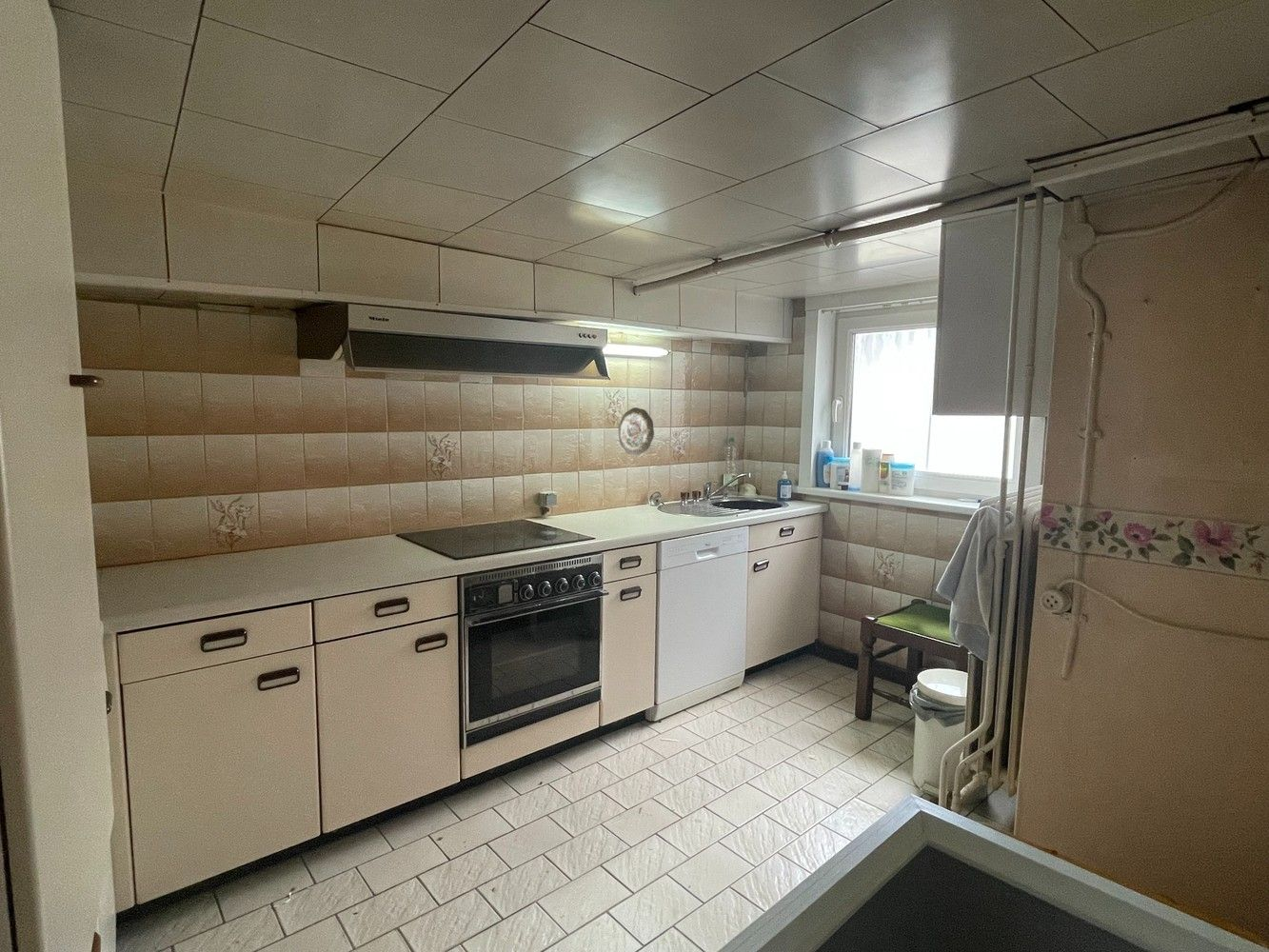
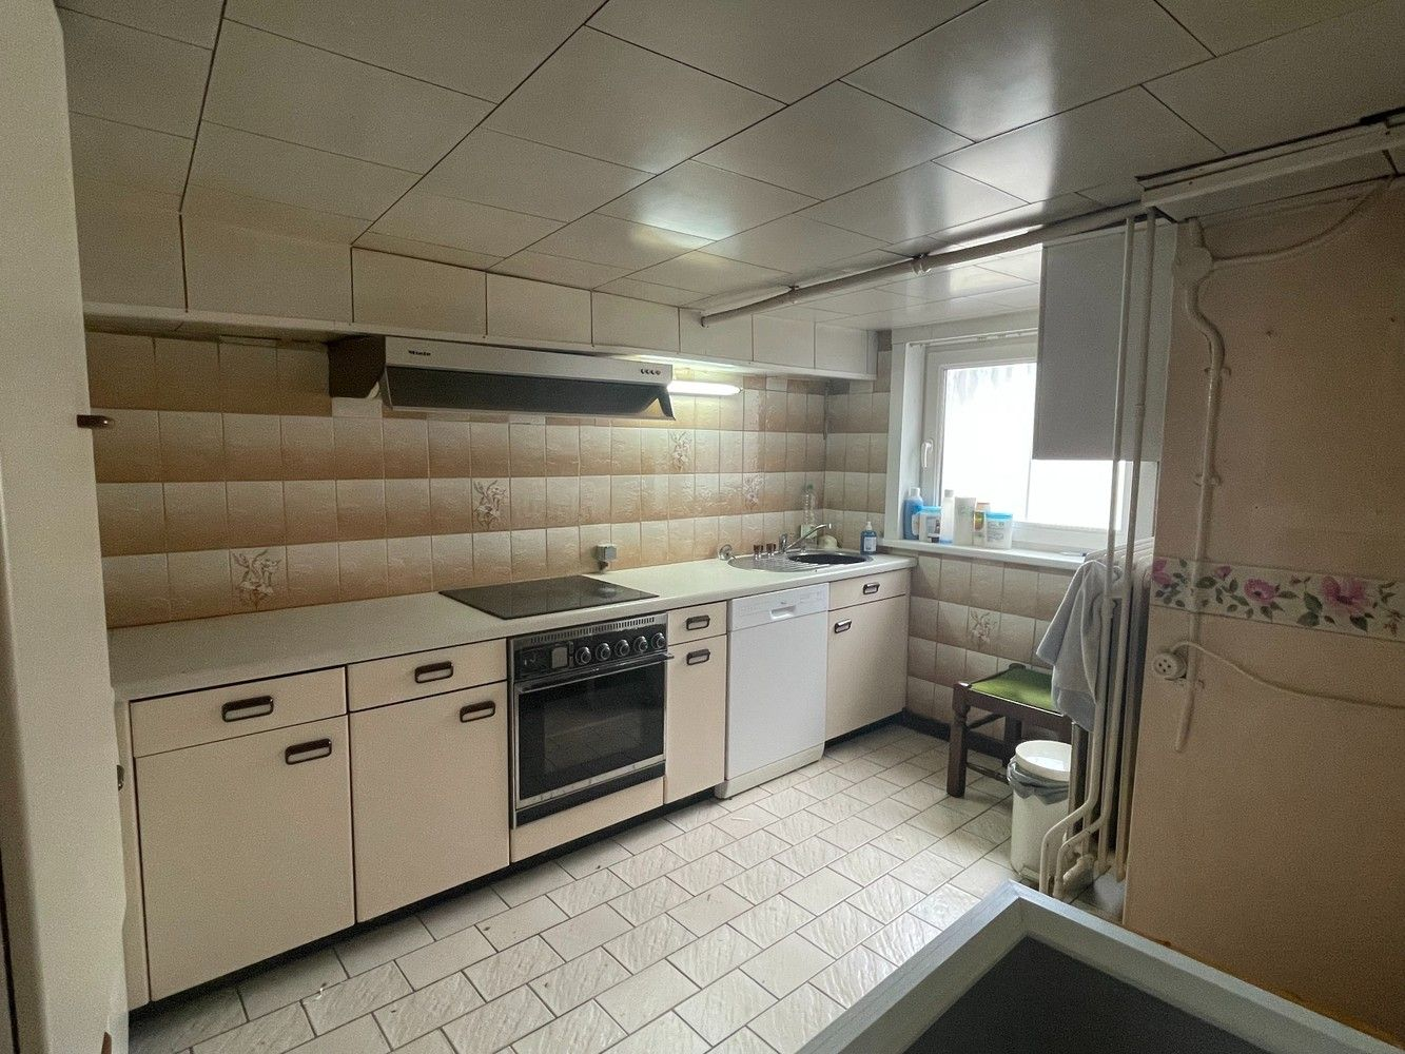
- decorative plate (635, 431)
